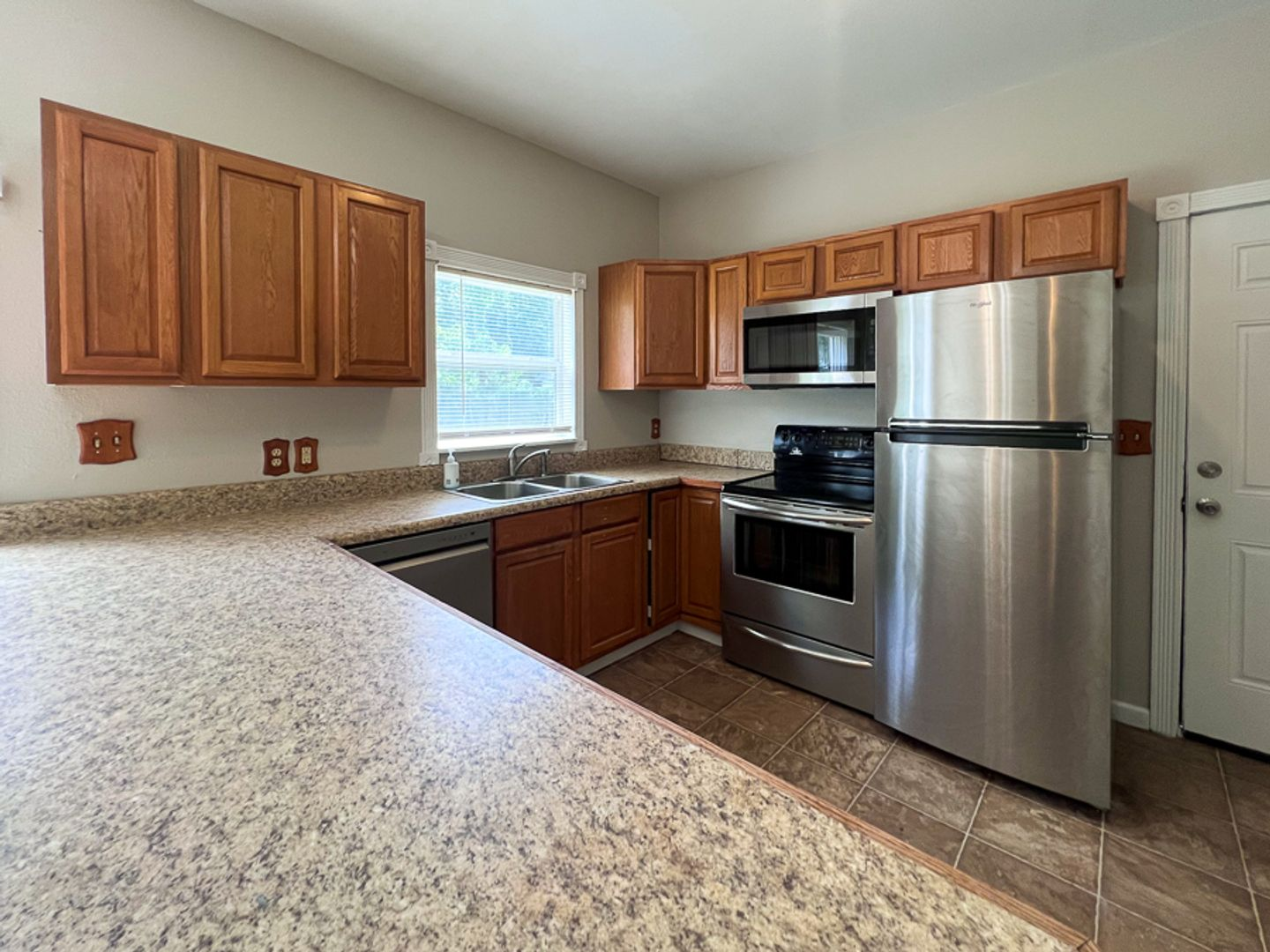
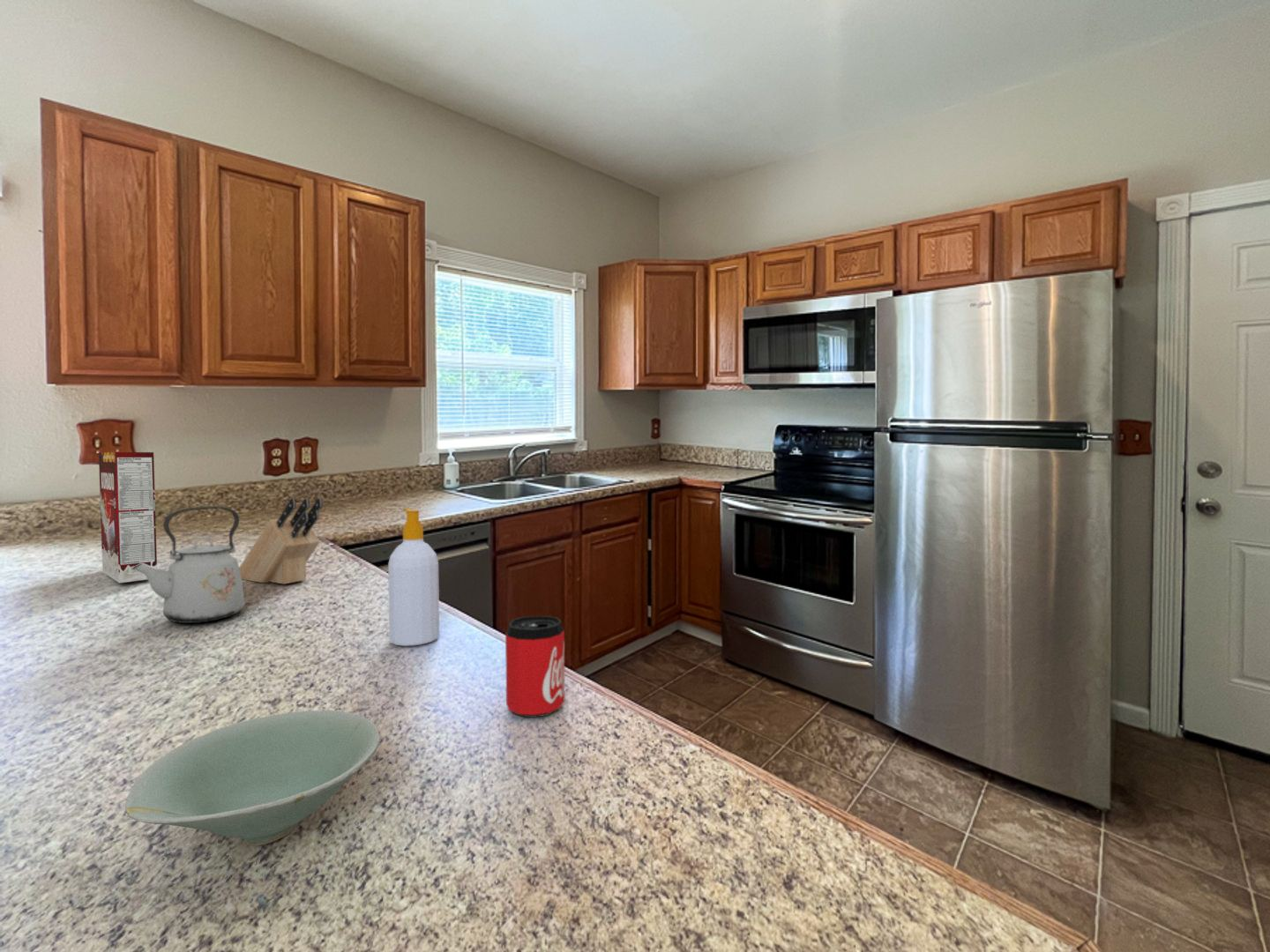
+ bowl (265, 792)
+ cereal box (127, 514)
+ kettle (189, 564)
+ can (535, 664)
+ knife block (280, 538)
+ soap bottle (413, 574)
